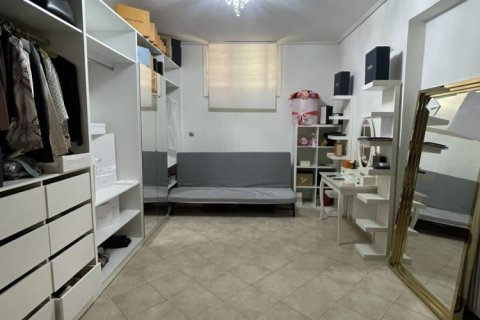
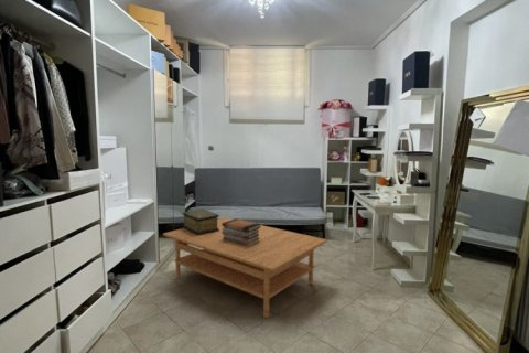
+ decorative box (201, 221)
+ book stack (240, 232)
+ coffee table (242, 258)
